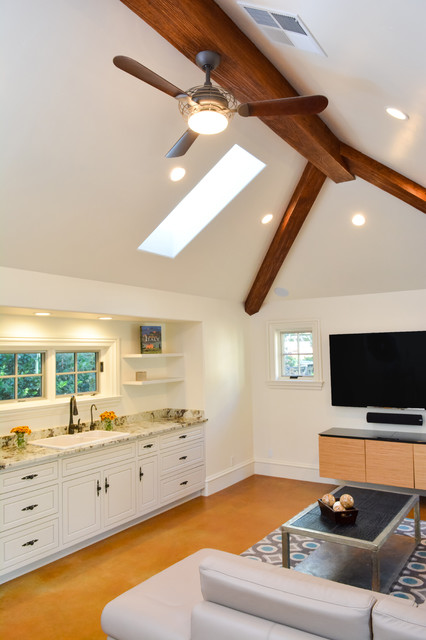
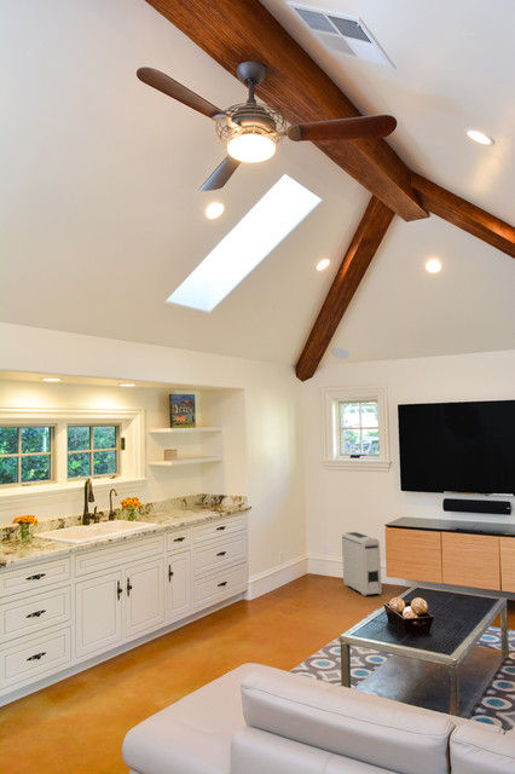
+ air purifier (360, 561)
